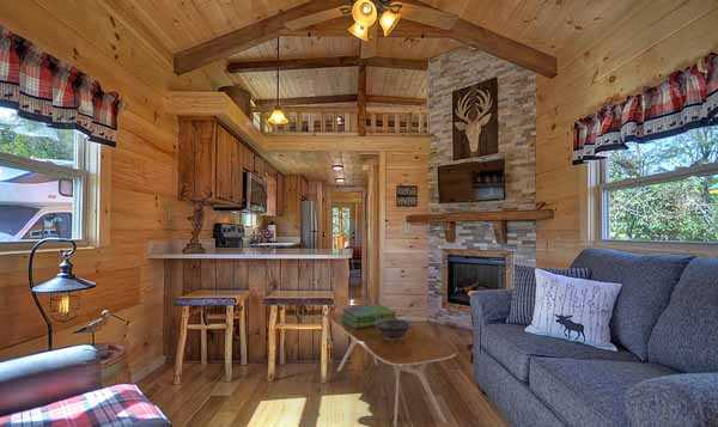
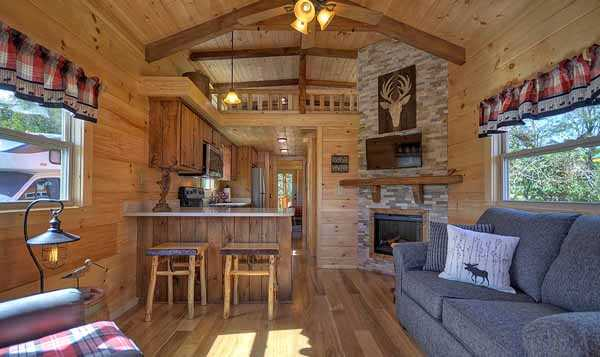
- stack of books (369, 316)
- coffee table (383, 360)
- decorative bowl (393, 330)
